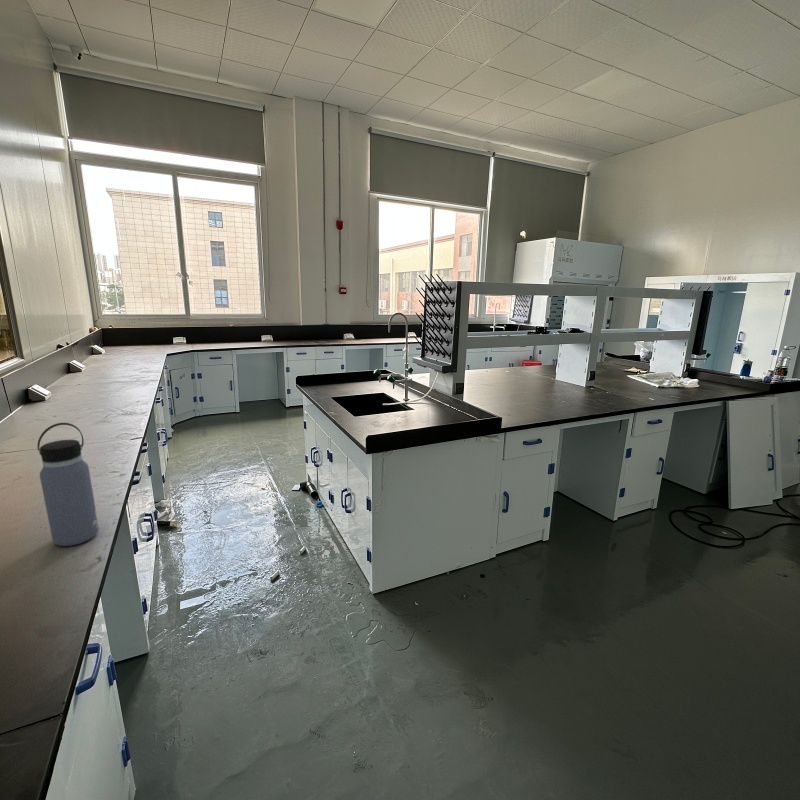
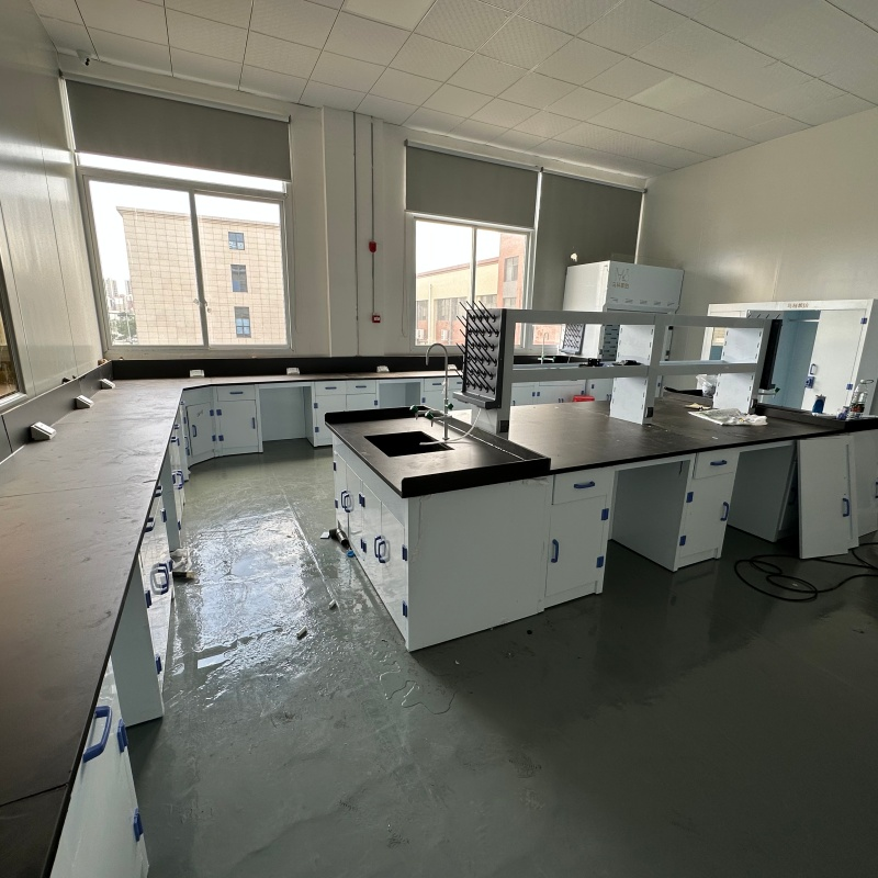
- water bottle (67, 484)
